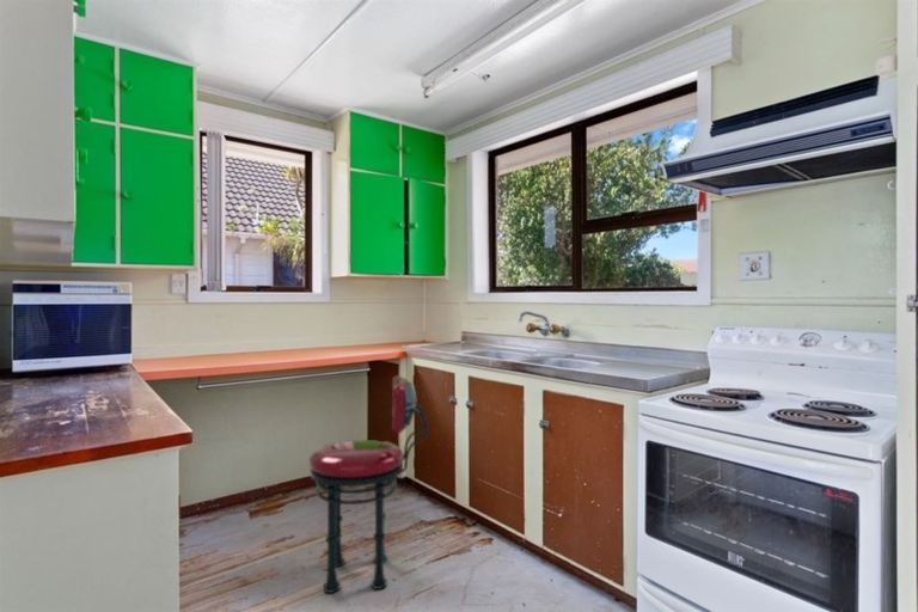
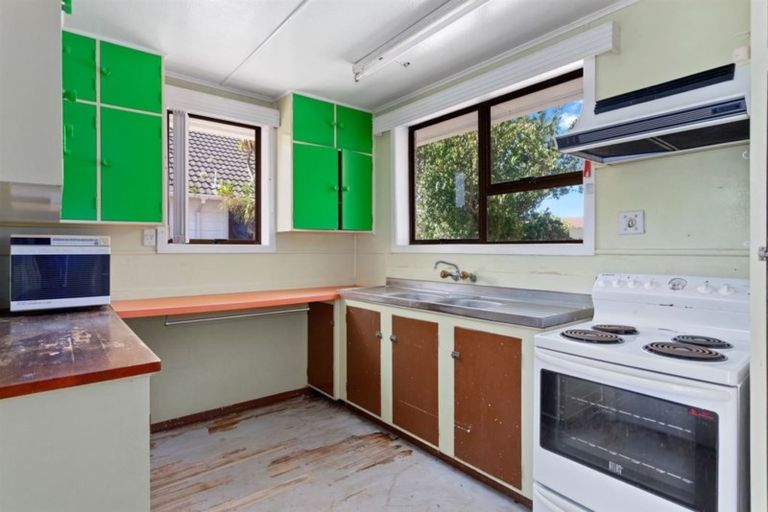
- stool (368, 476)
